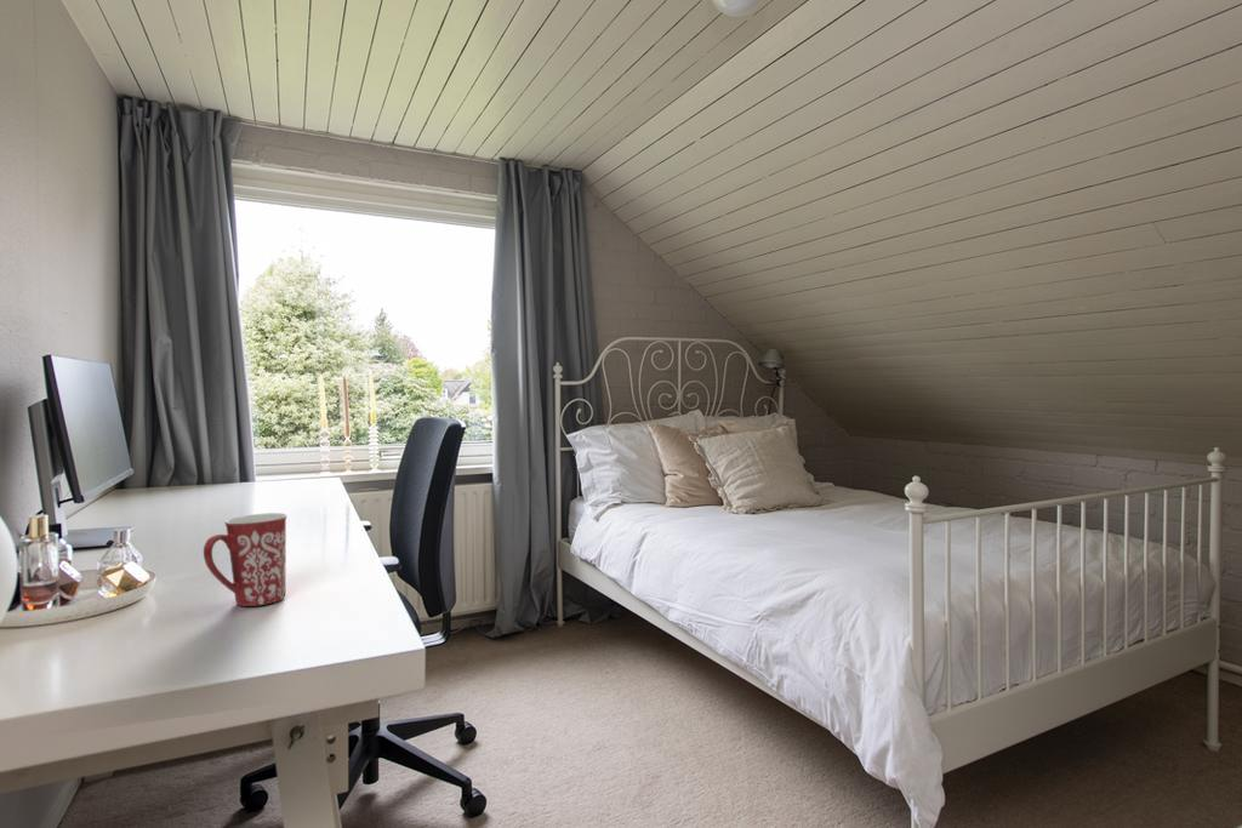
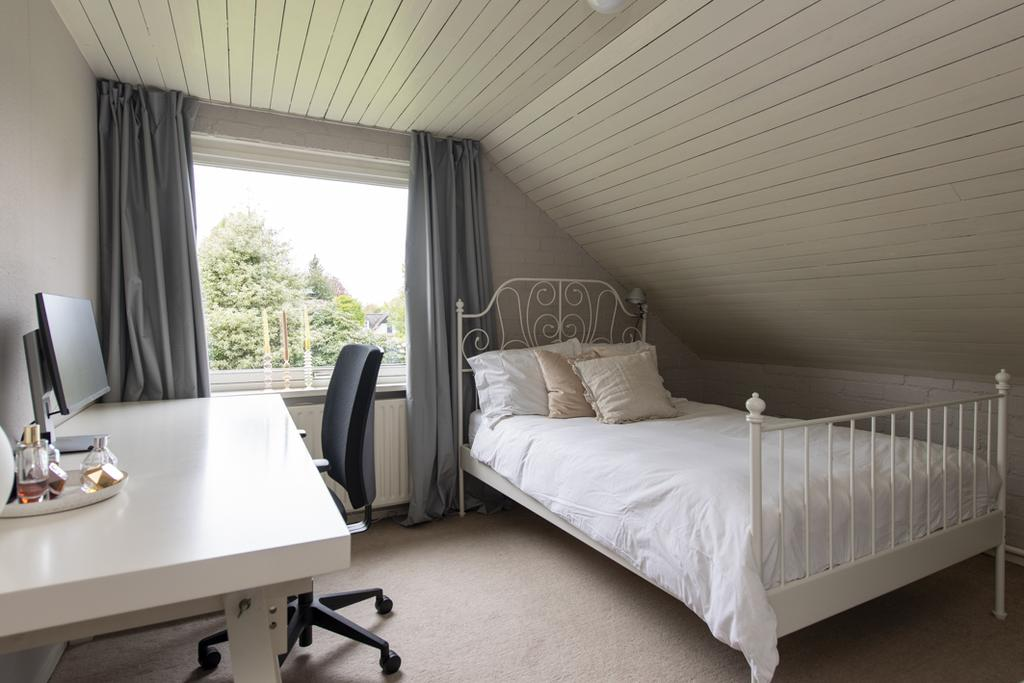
- mug (247, 560)
